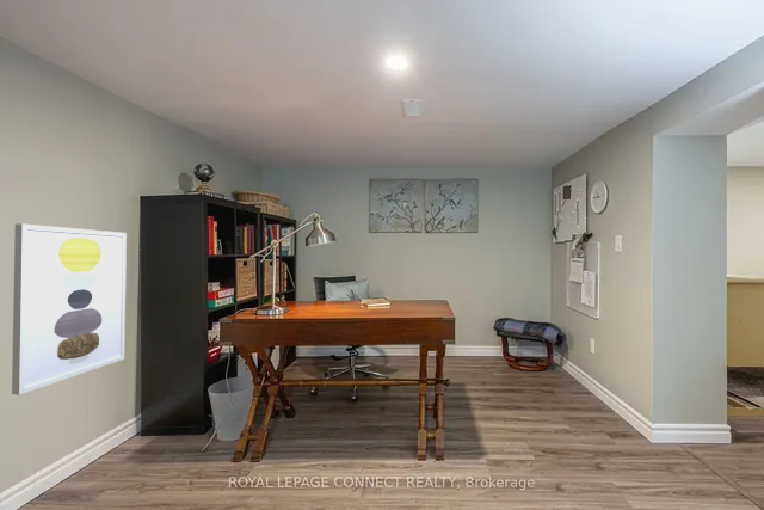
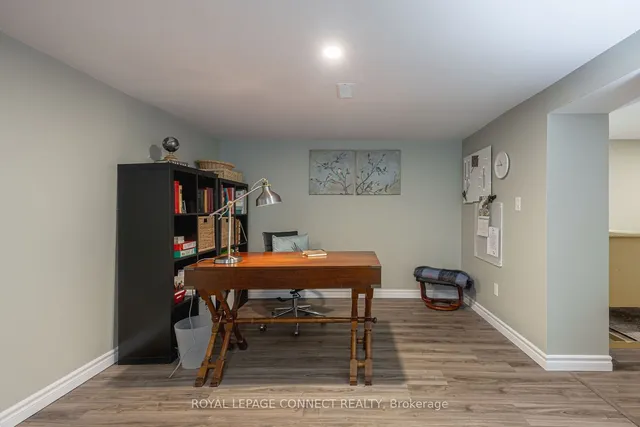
- wall art (79, 301)
